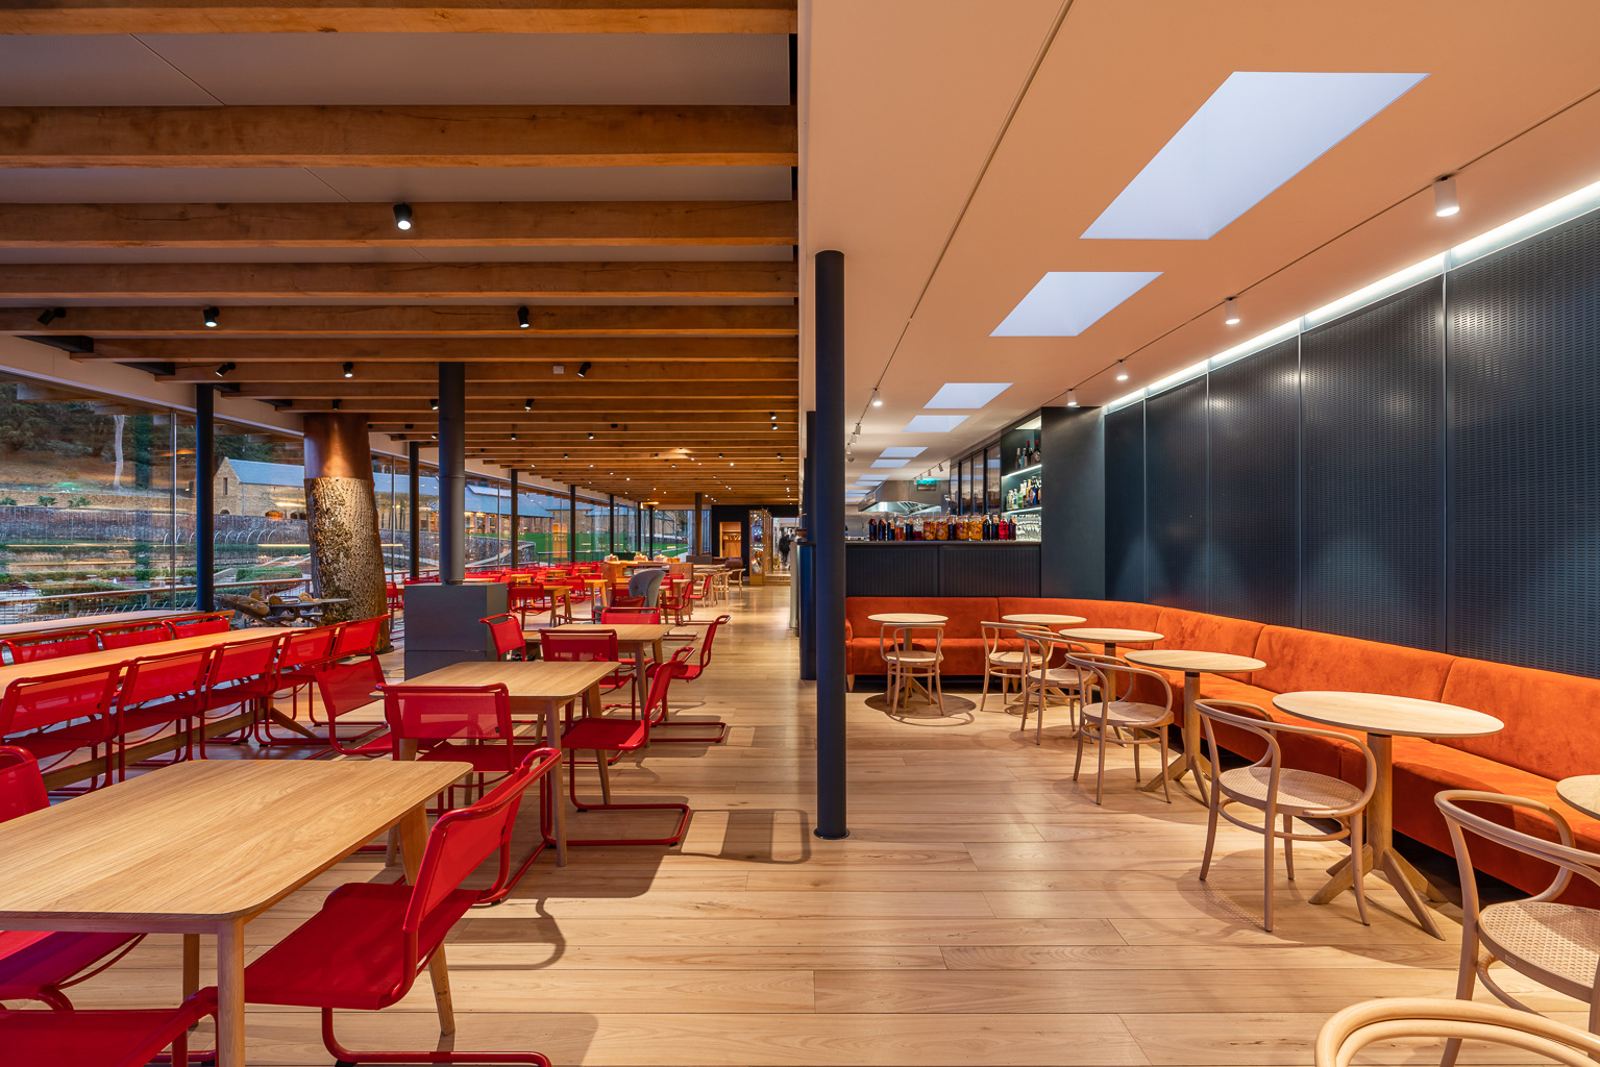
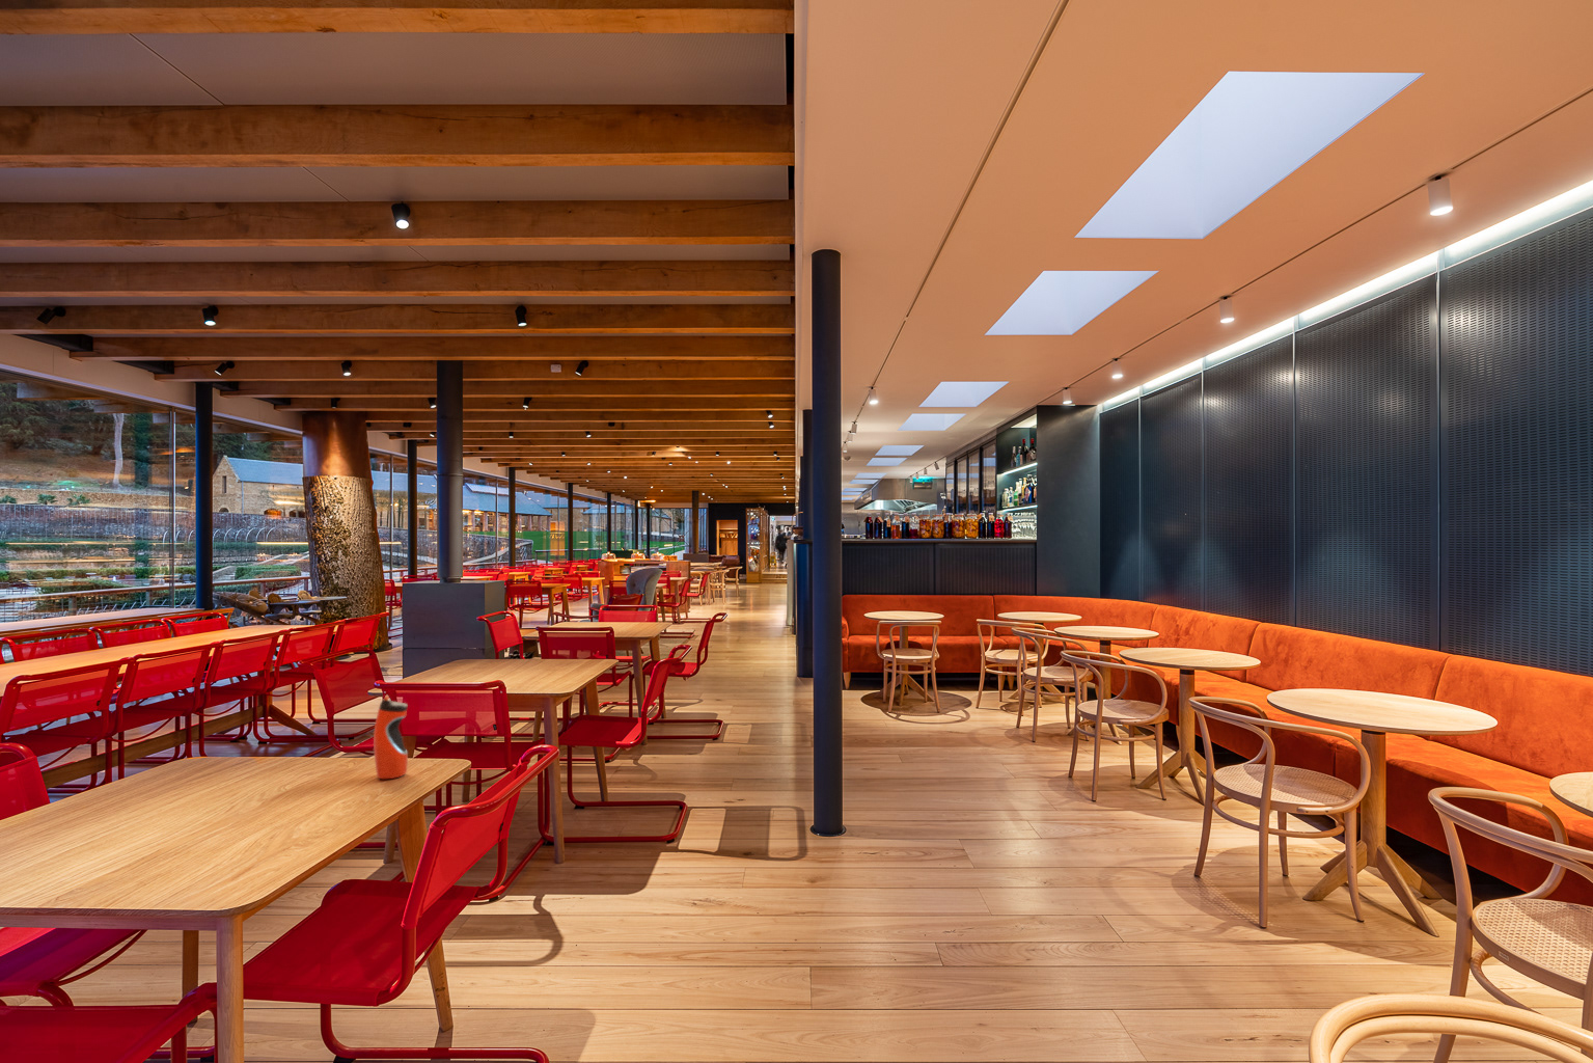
+ water bottle (390, 736)
